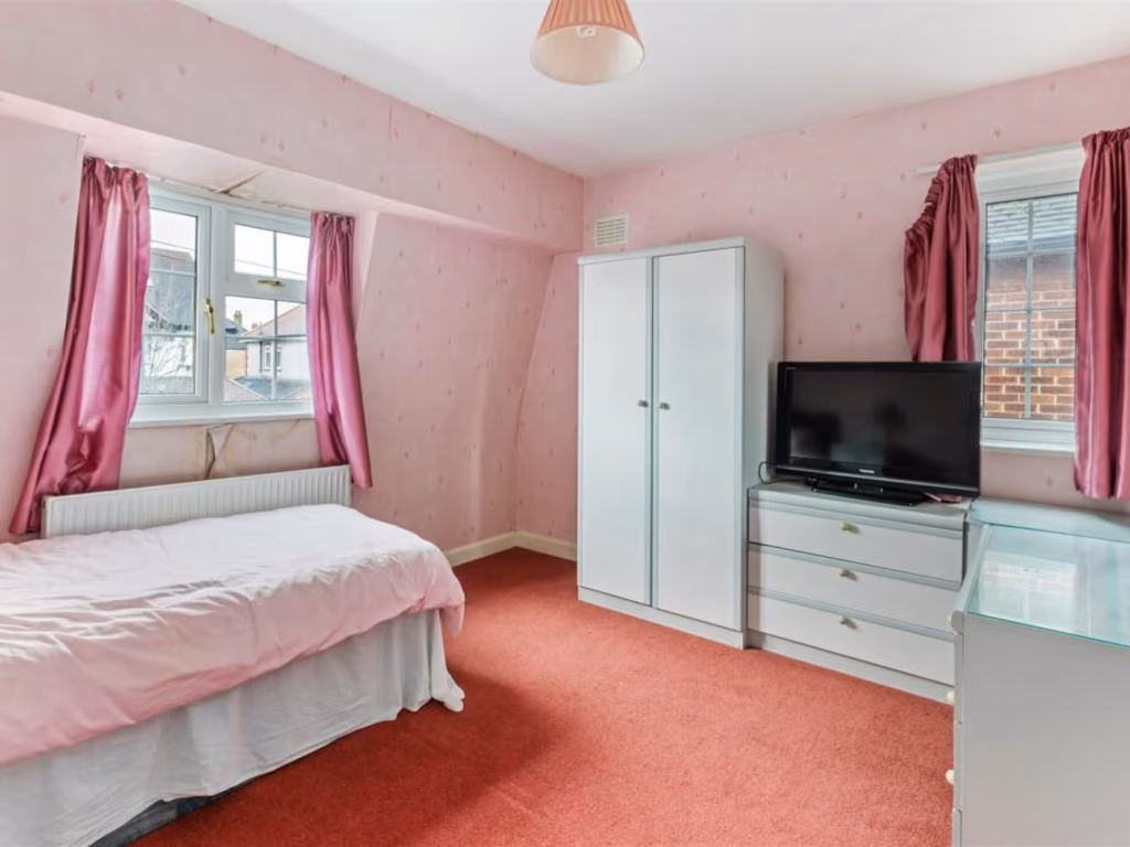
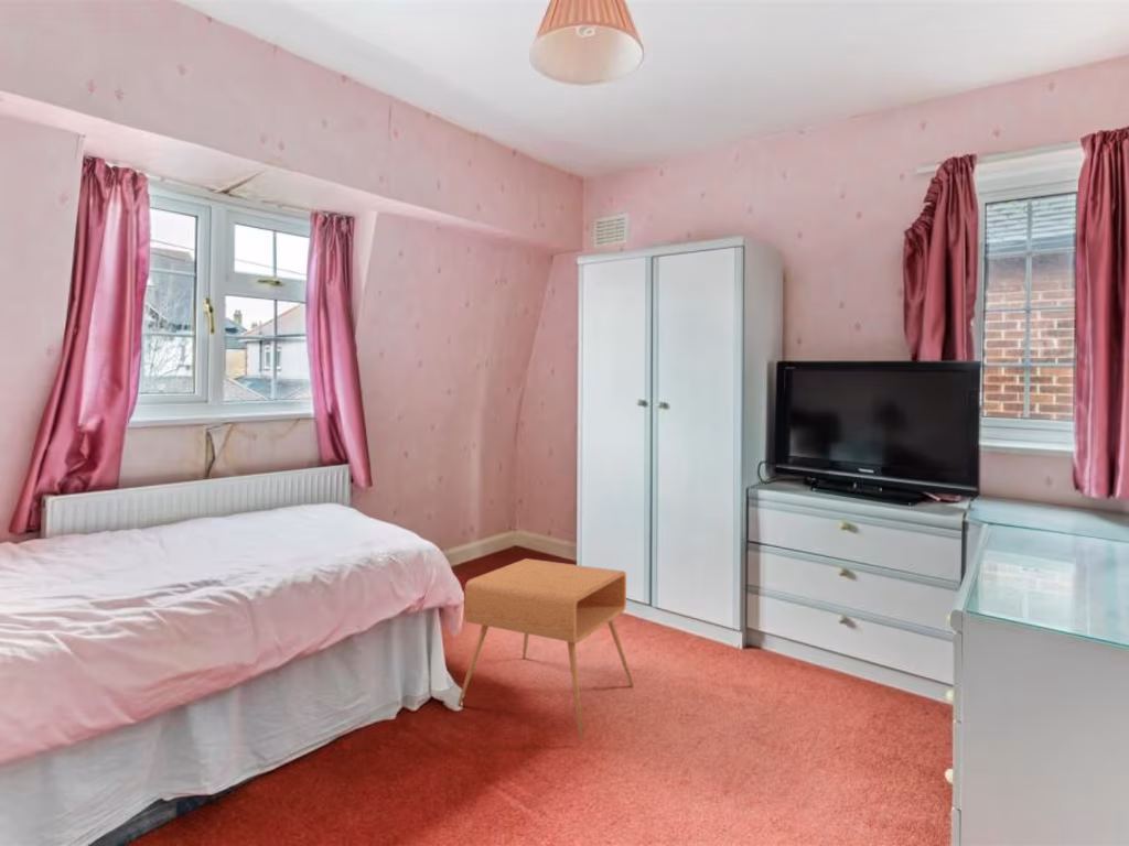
+ side table (548, 634)
